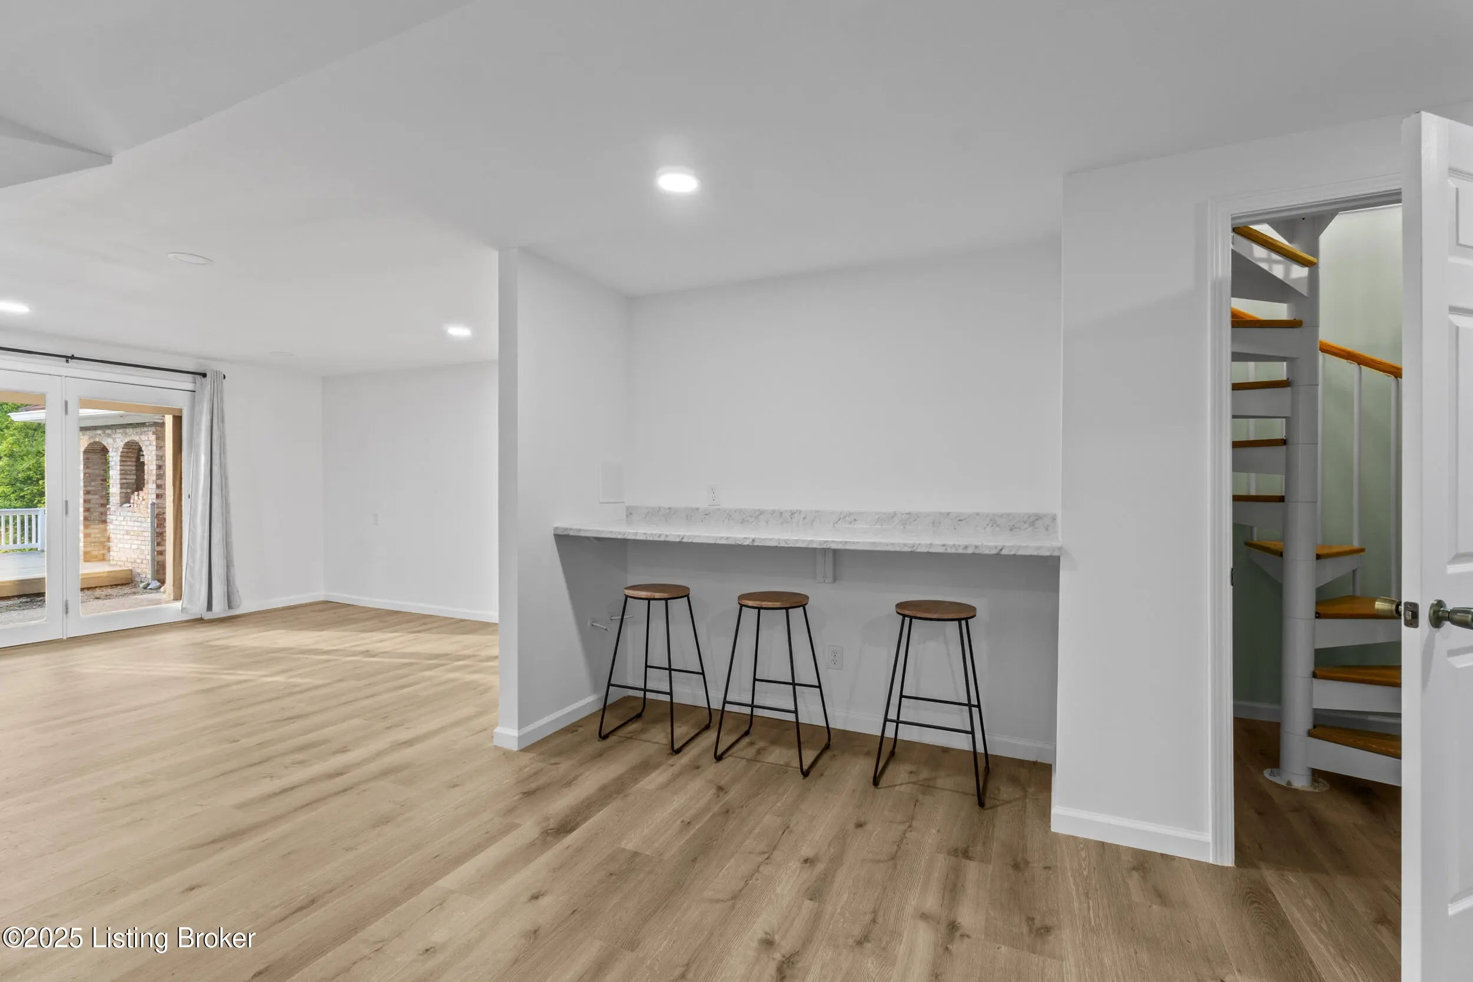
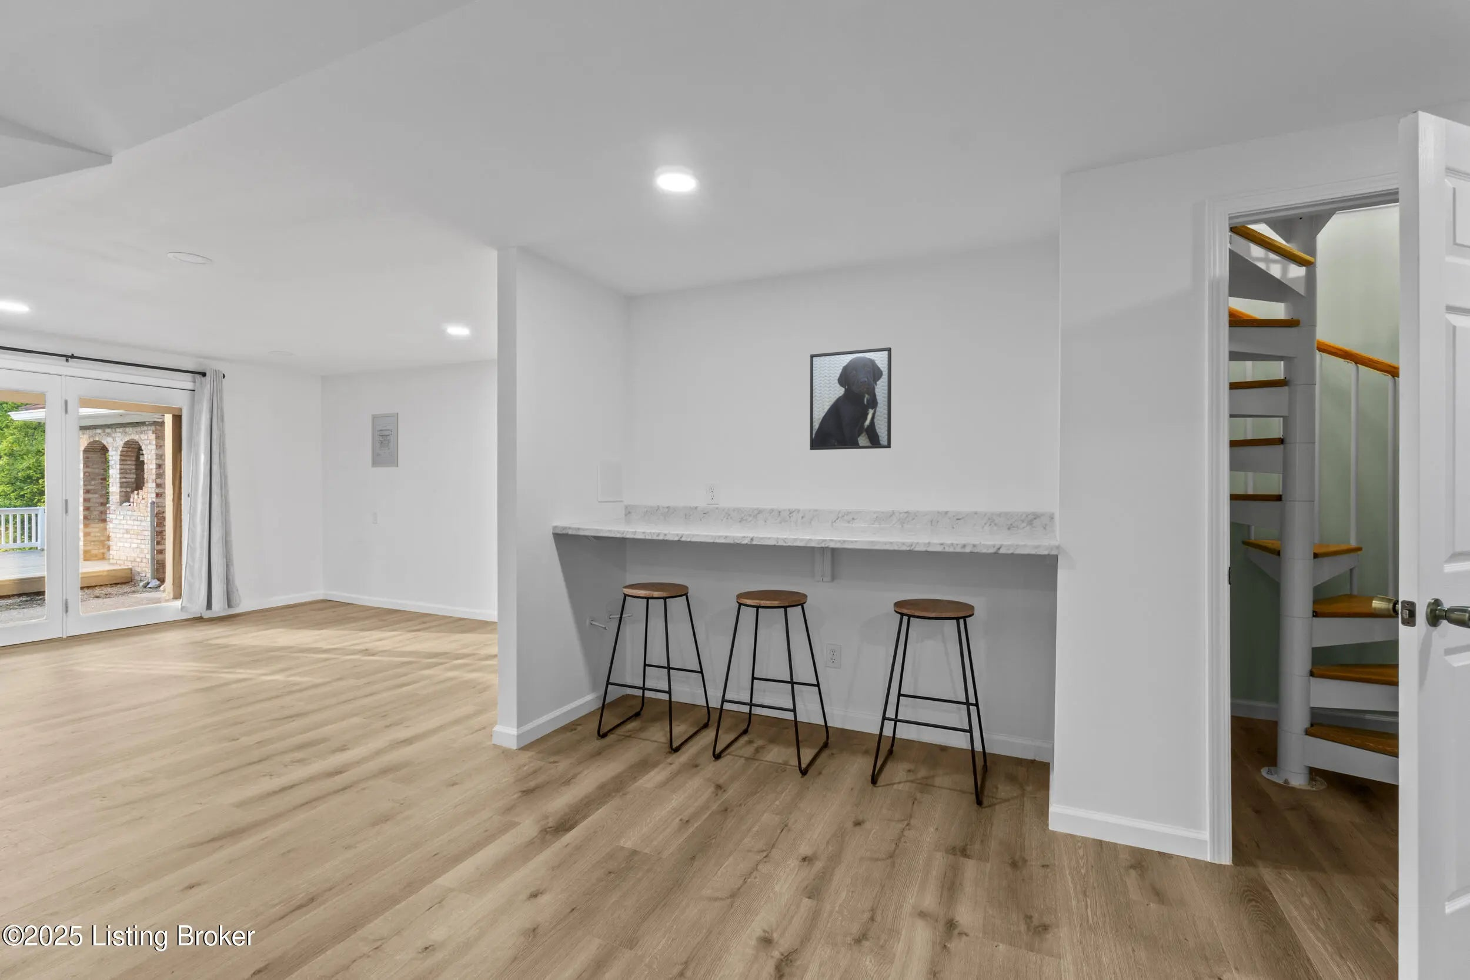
+ wall art (385, 441)
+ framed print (849, 399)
